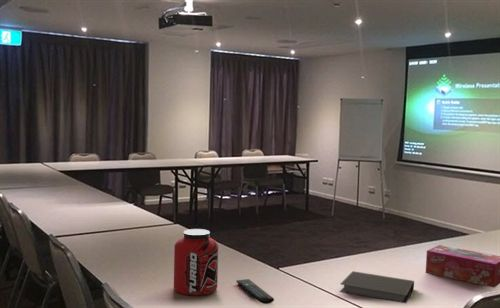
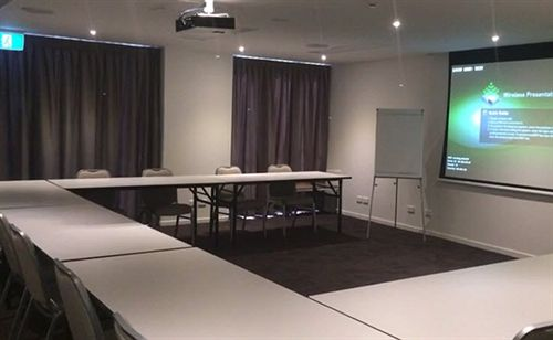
- protein powder (196, 260)
- tissue box (465, 264)
- notebook (377, 285)
- remote control (254, 291)
